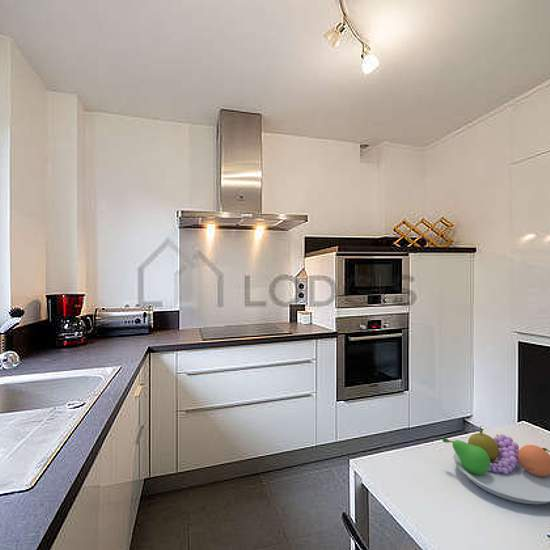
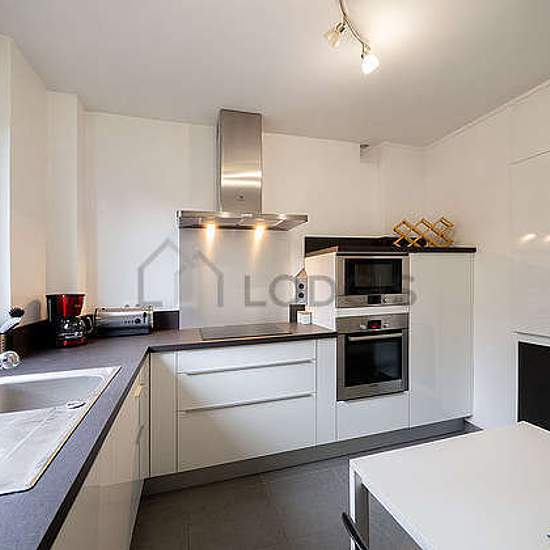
- fruit bowl (501, 458)
